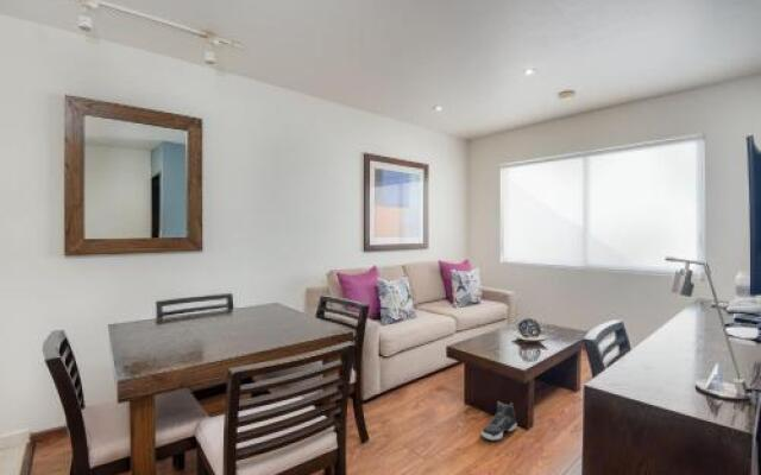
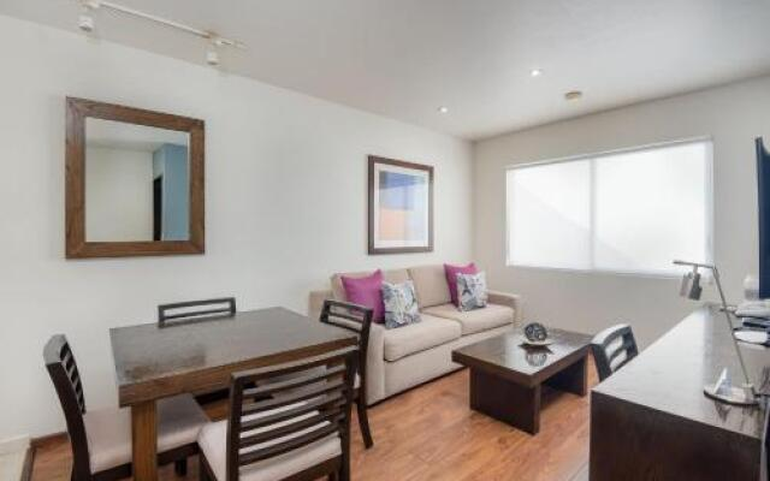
- sneaker (498, 418)
